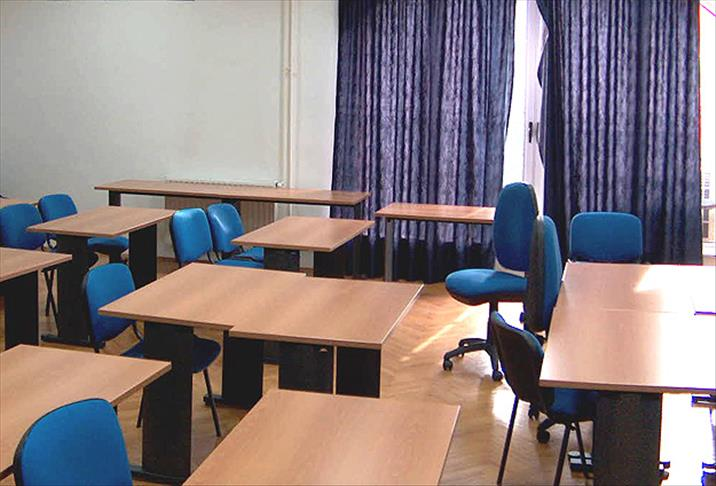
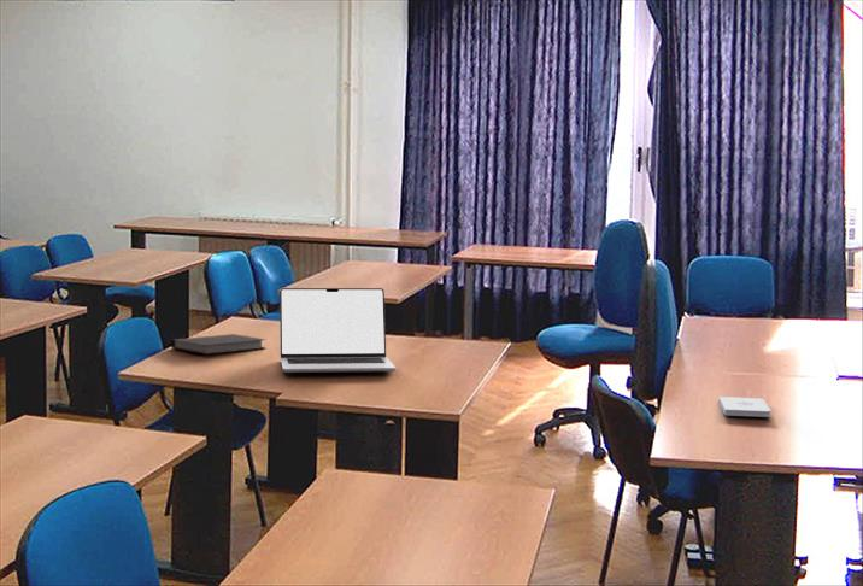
+ notepad (744, 406)
+ laptop (335, 328)
+ notebook (218, 344)
